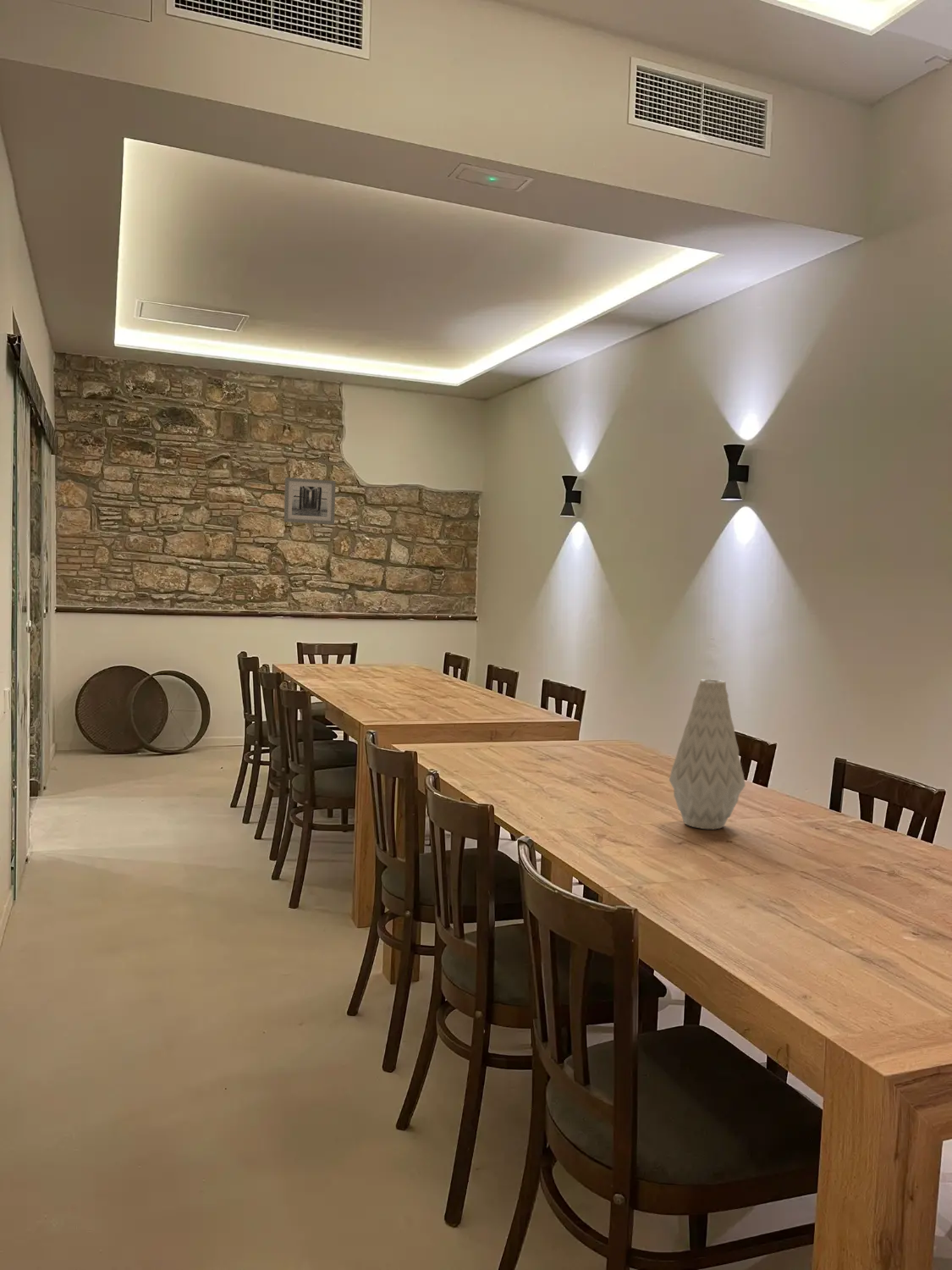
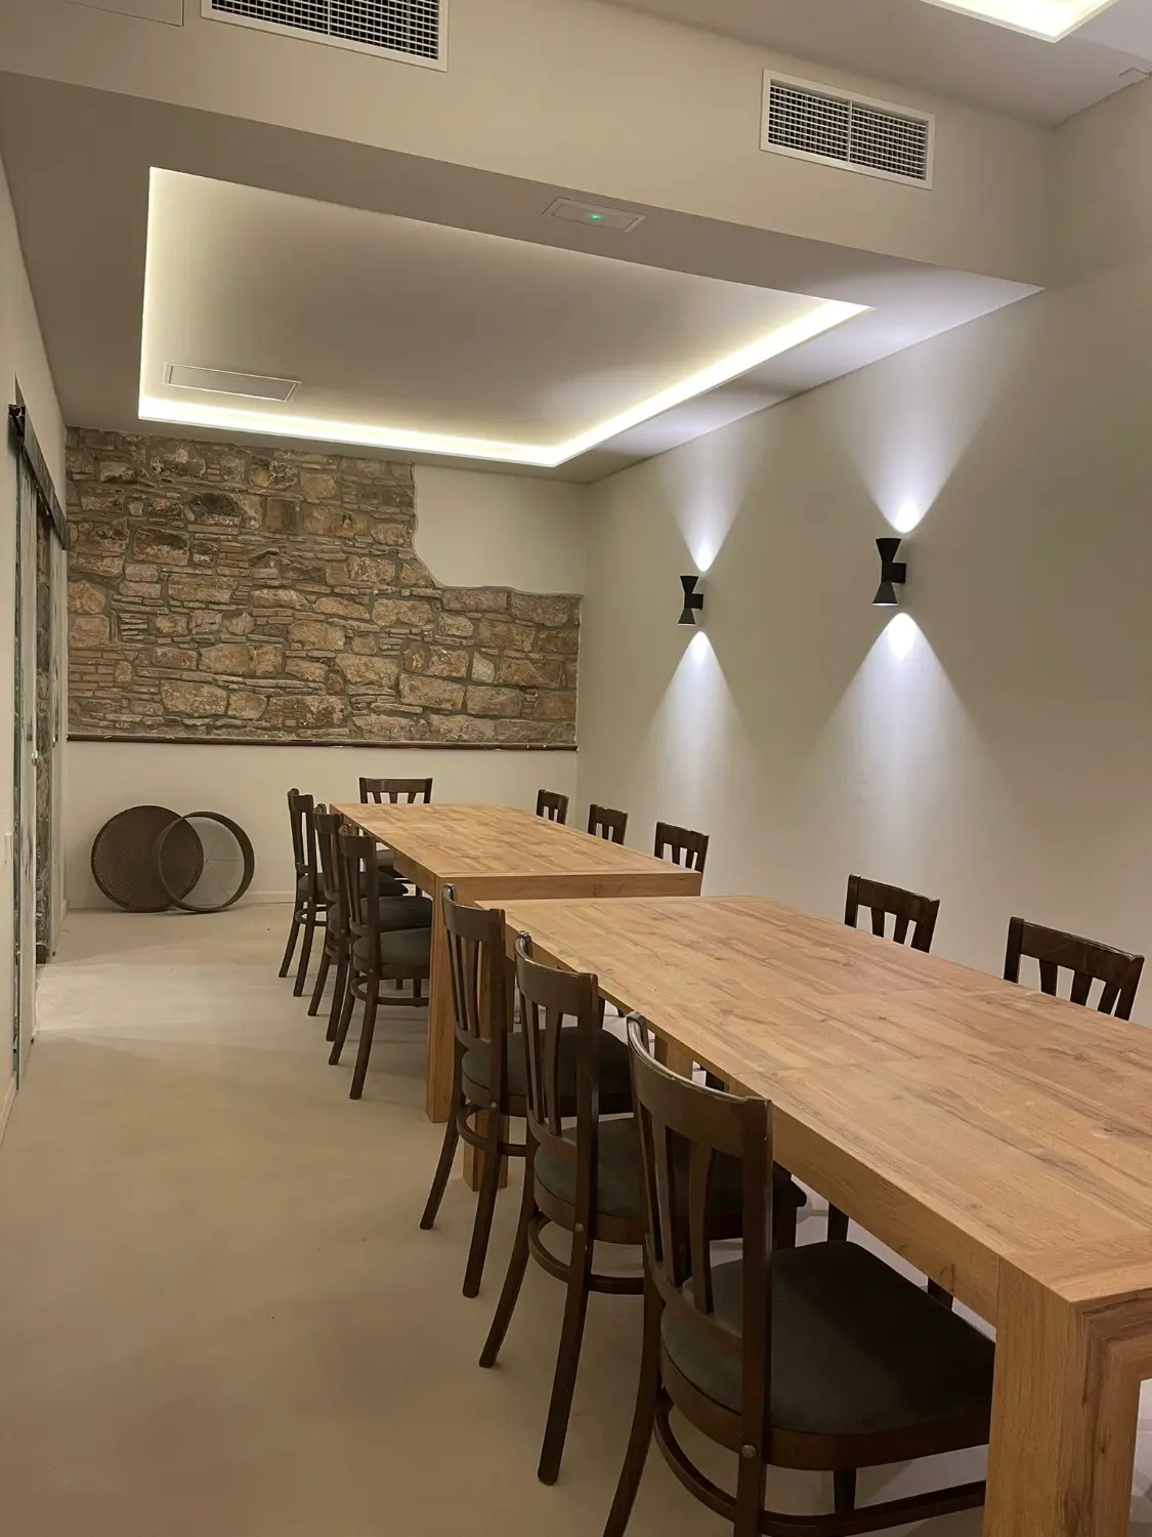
- wall art (310, 501)
- vase (708, 753)
